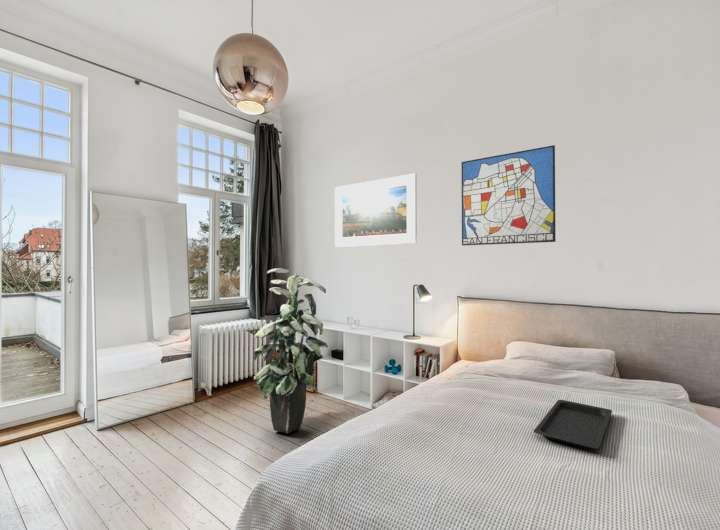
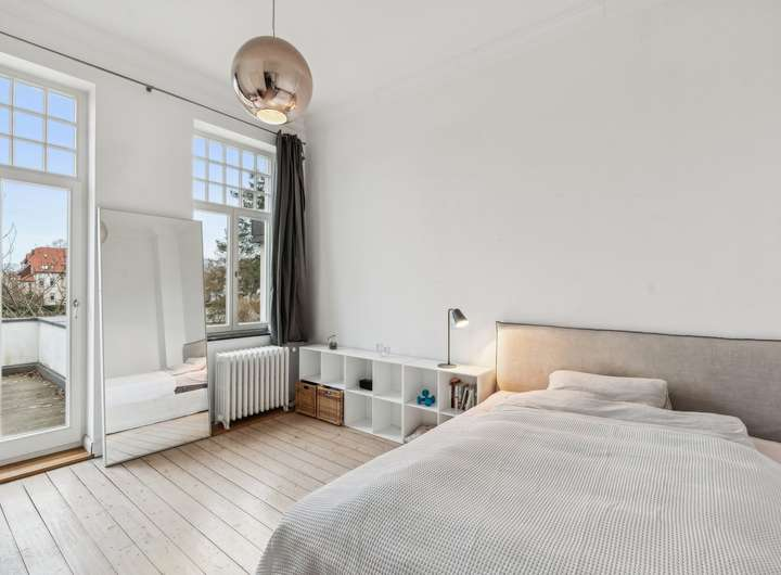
- indoor plant (287, 347)
- serving tray (575, 423)
- wall art (505, 199)
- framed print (372, 213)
